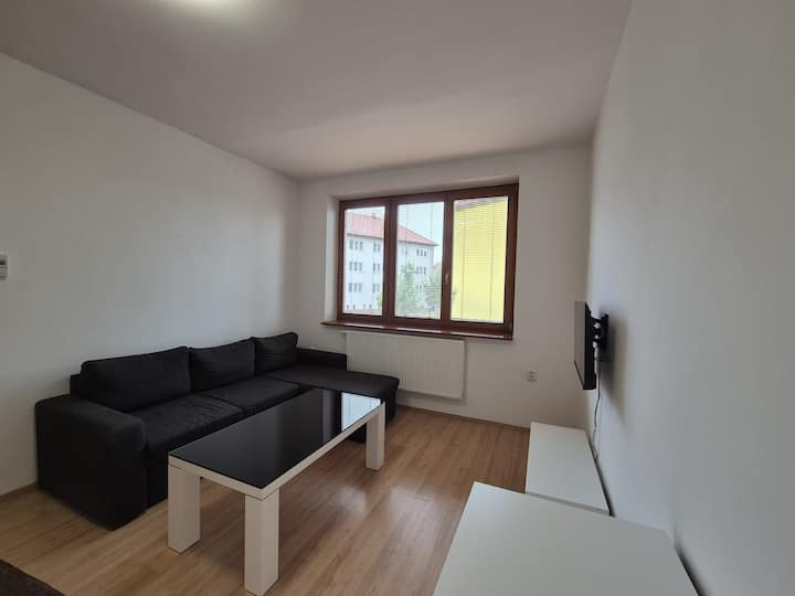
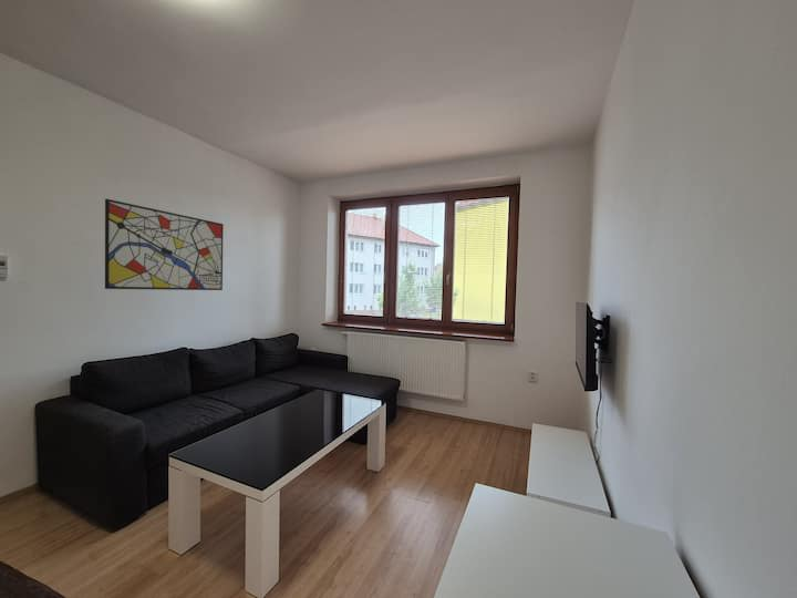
+ wall art (173, 251)
